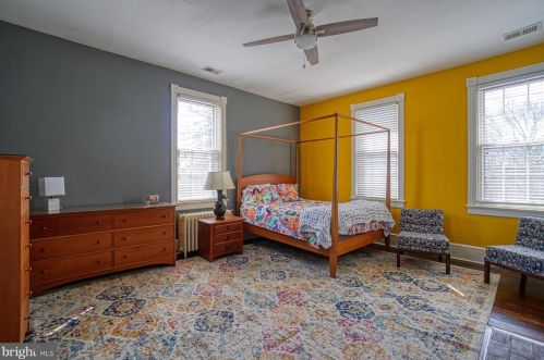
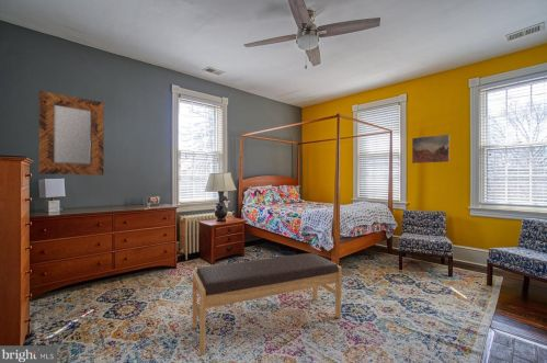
+ bench (269, 293)
+ home mirror (72, 135)
+ wall art (430, 149)
